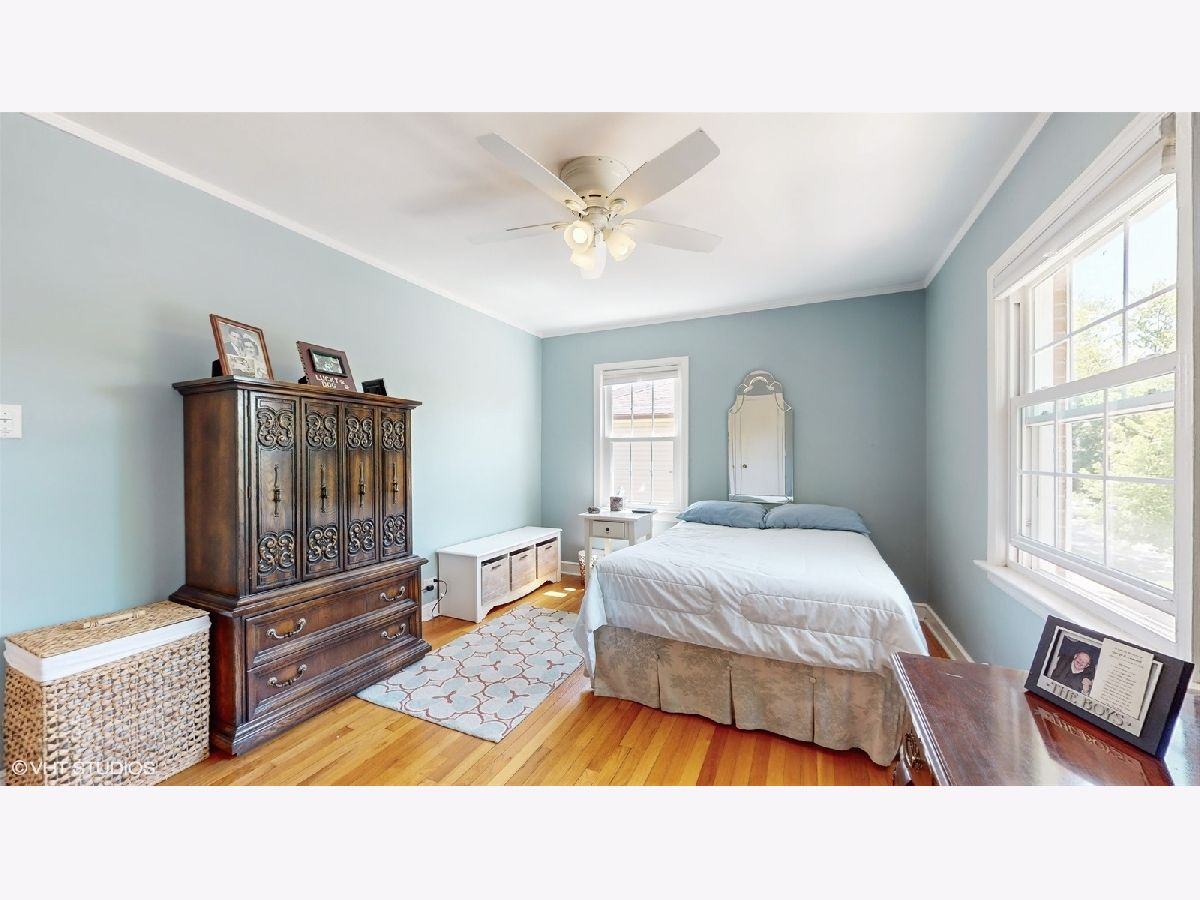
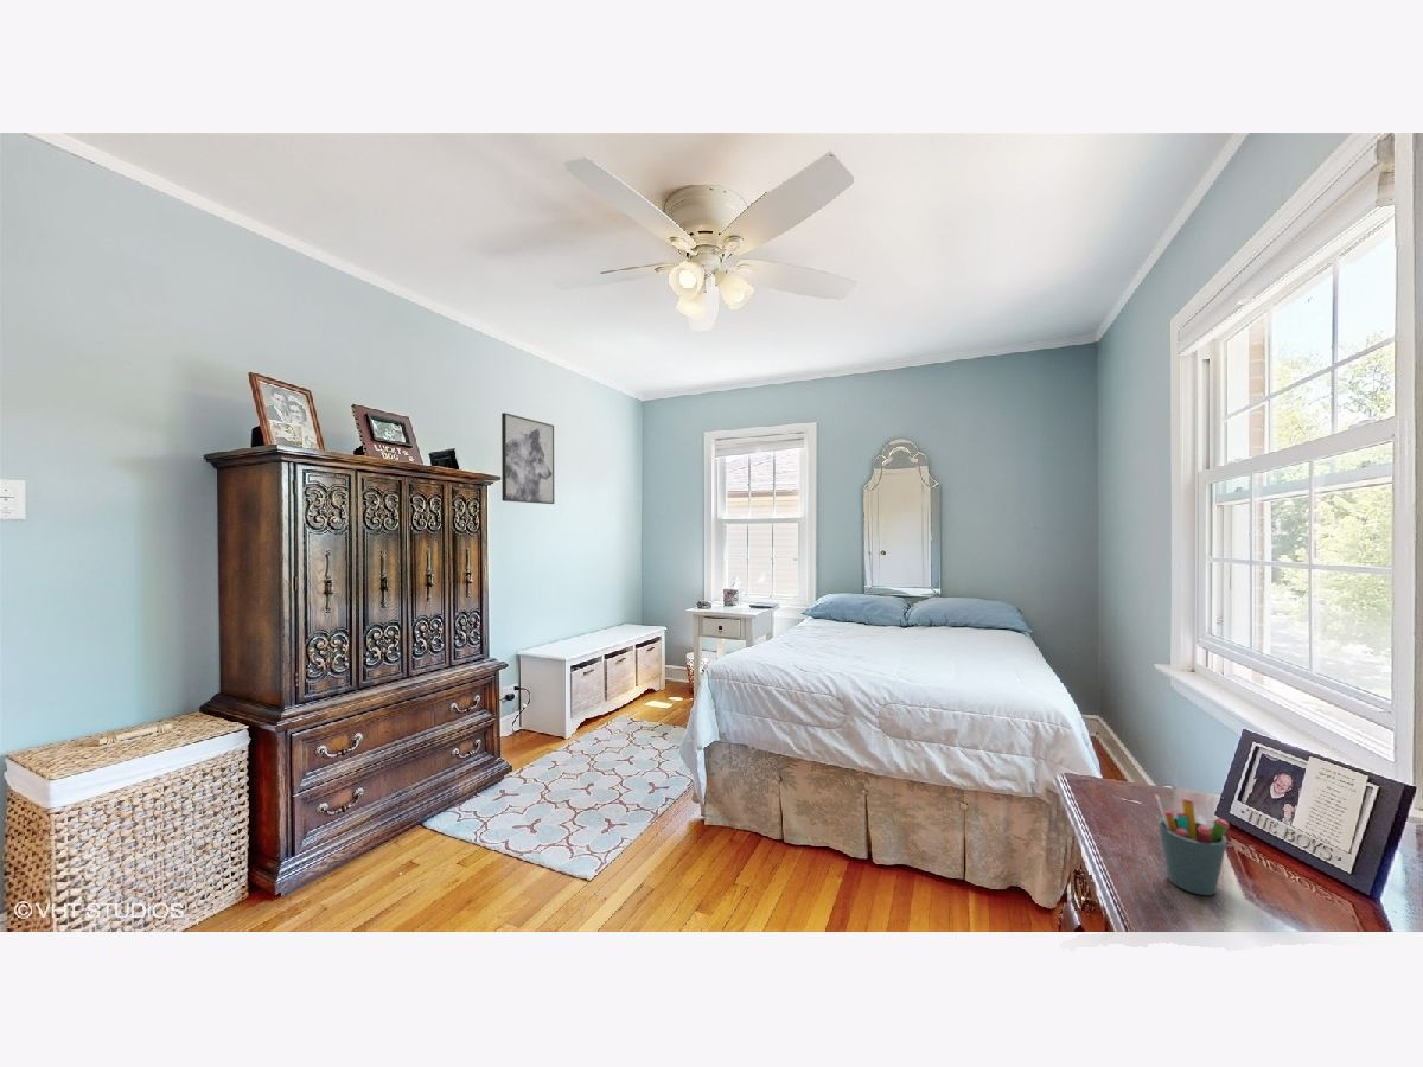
+ wall art (529, 460)
+ pen holder (1191, 842)
